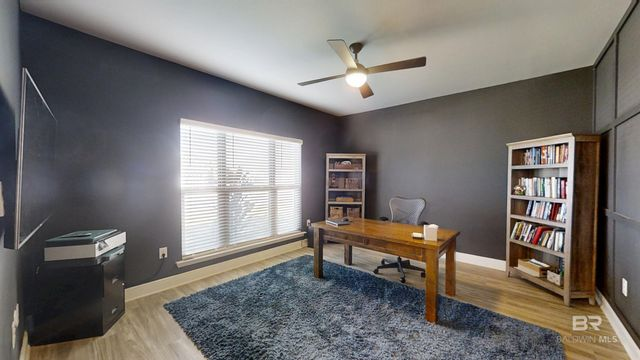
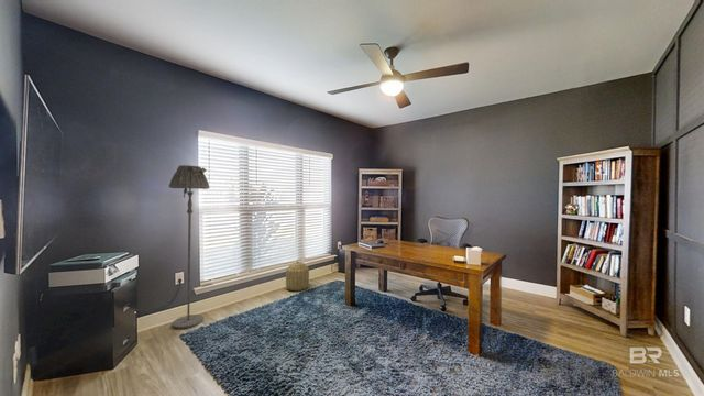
+ basket (297, 274)
+ floor lamp (189, 244)
